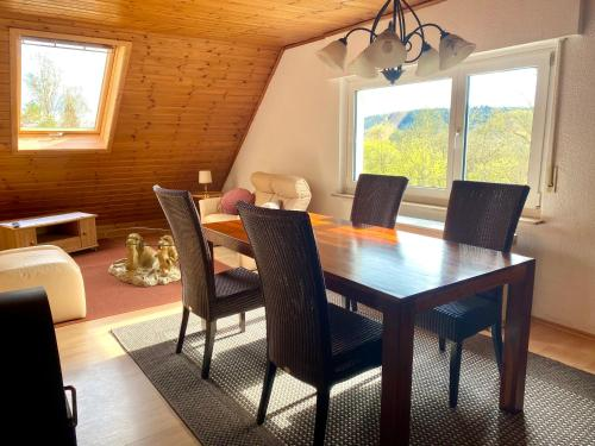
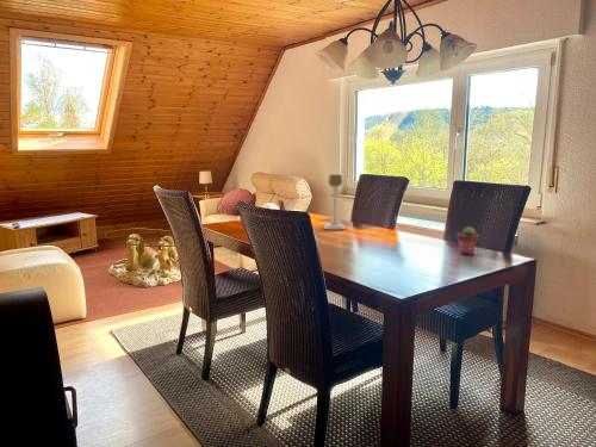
+ candle holder (334, 201)
+ potted succulent (467, 240)
